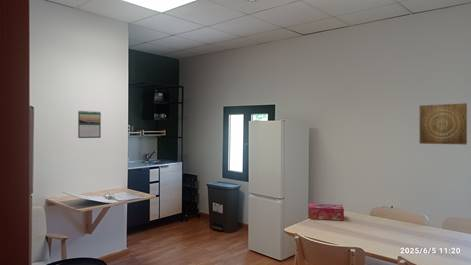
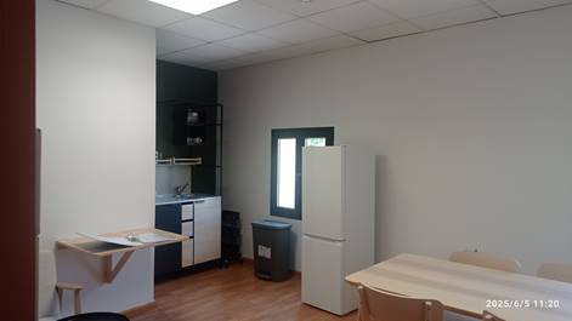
- tissue box (325, 211)
- calendar (89, 124)
- wall art (442, 124)
